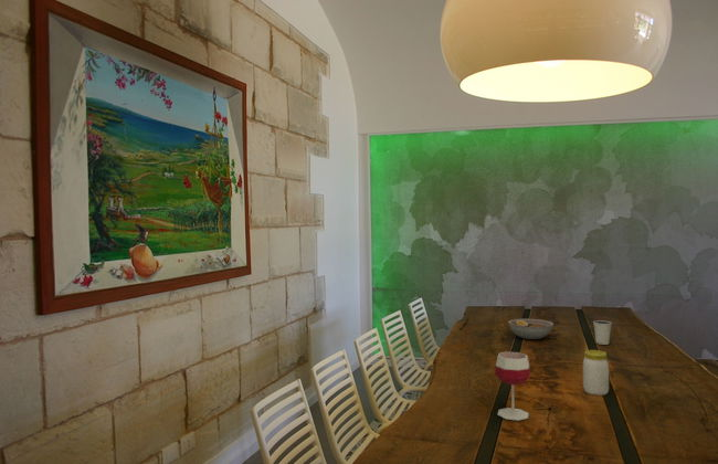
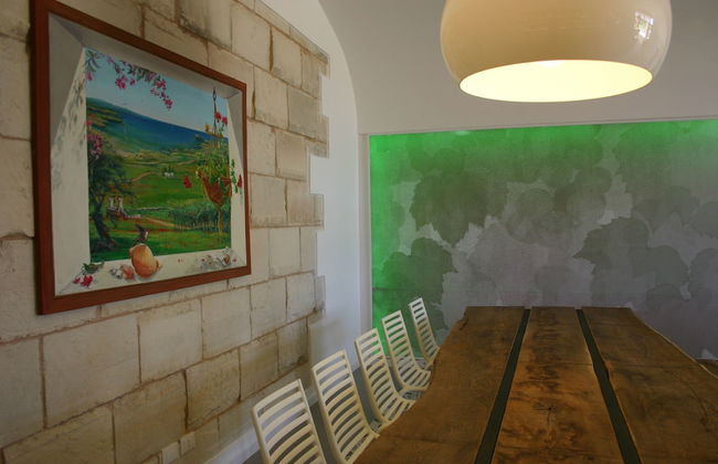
- jar (595, 371)
- wineglass (513, 384)
- bowl (530, 329)
- dixie cup (602, 333)
